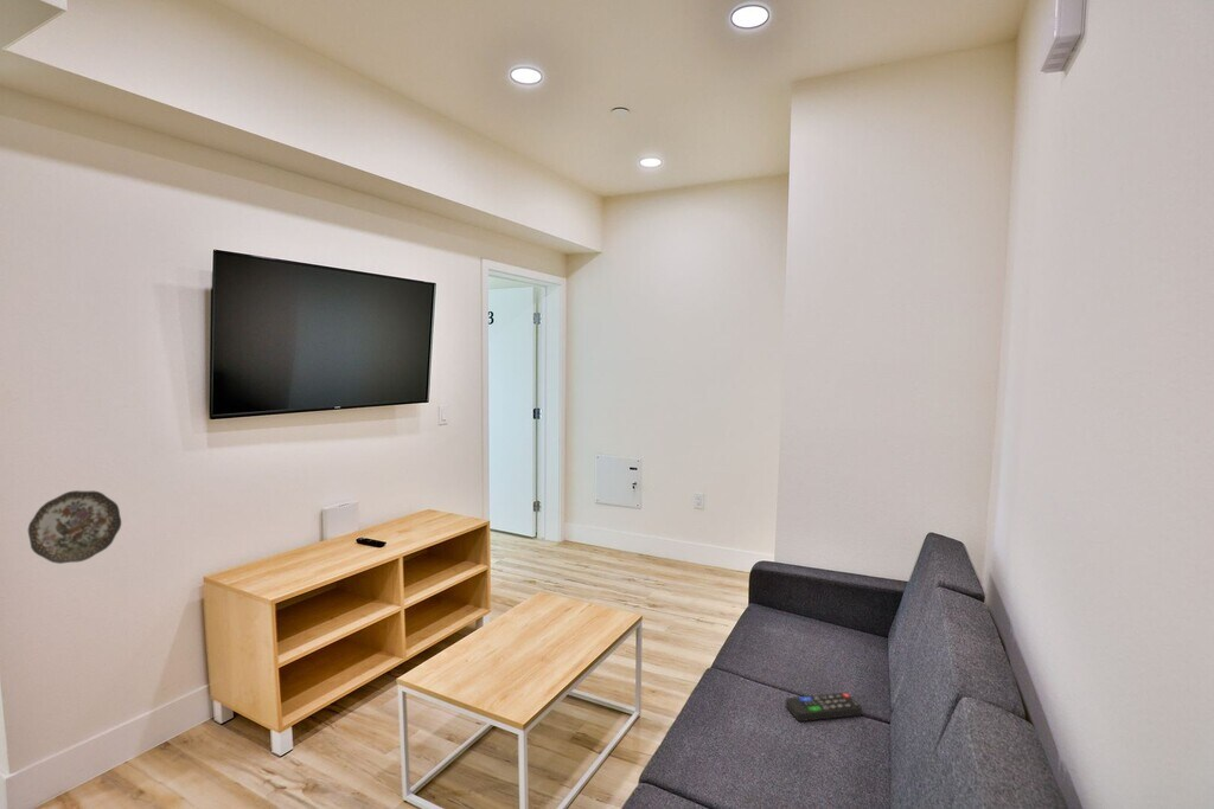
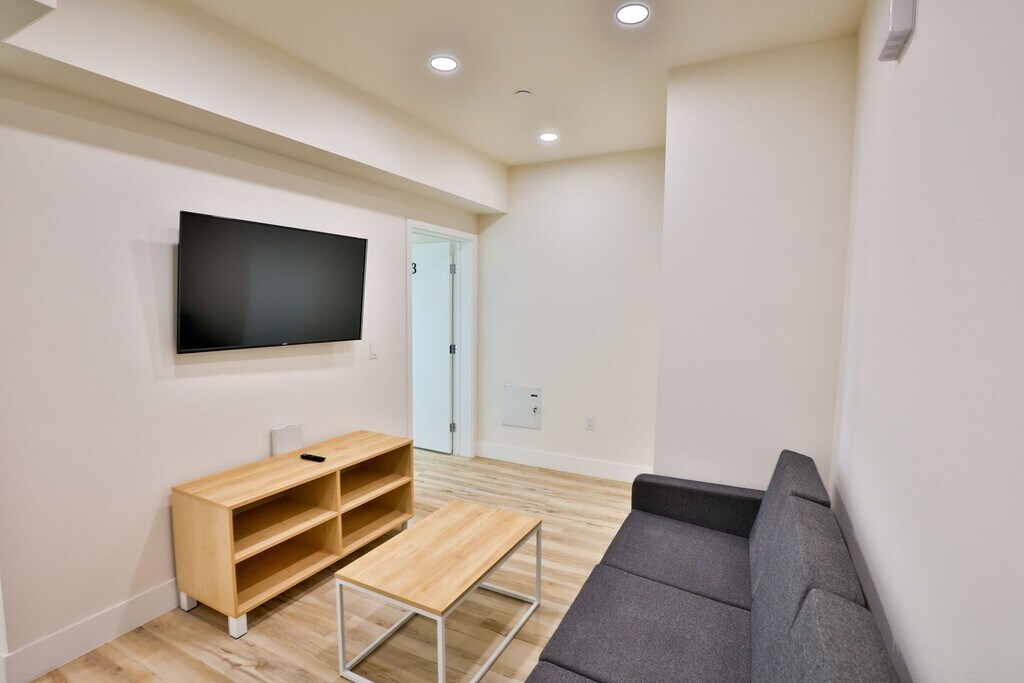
- decorative plate (75, 526)
- remote control (823, 705)
